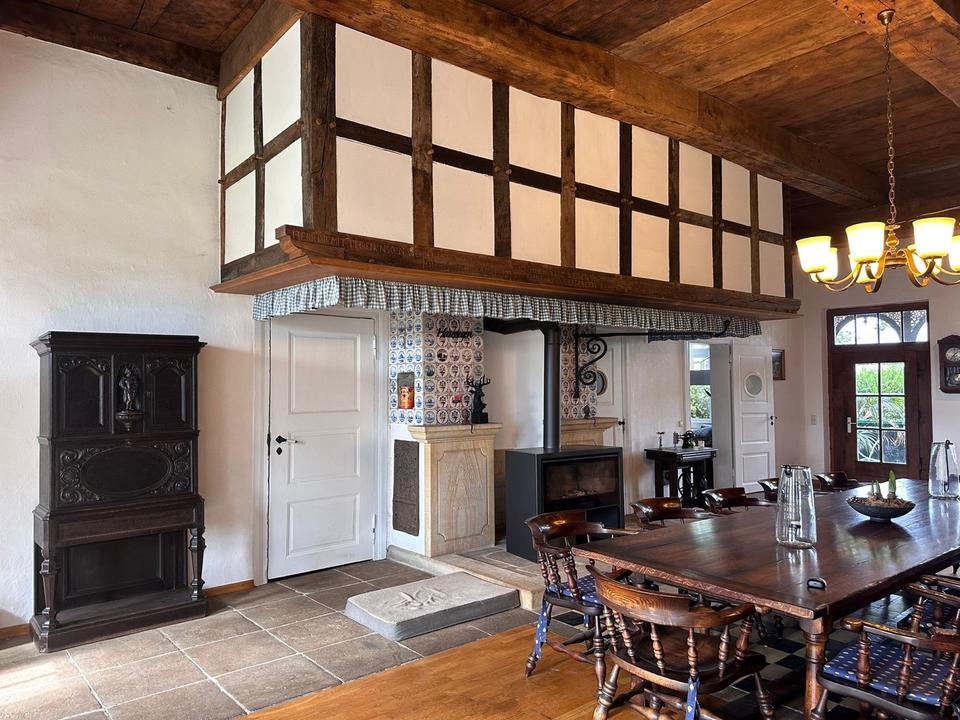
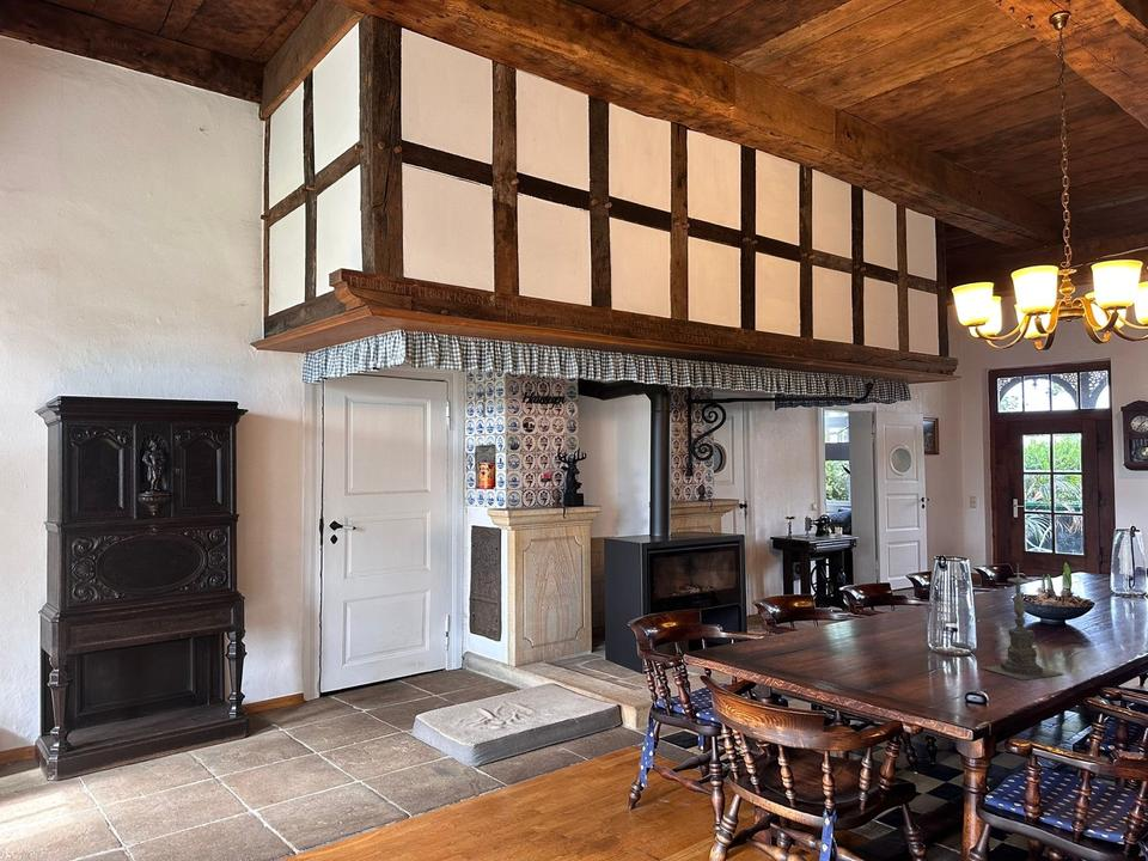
+ candle holder (1020, 617)
